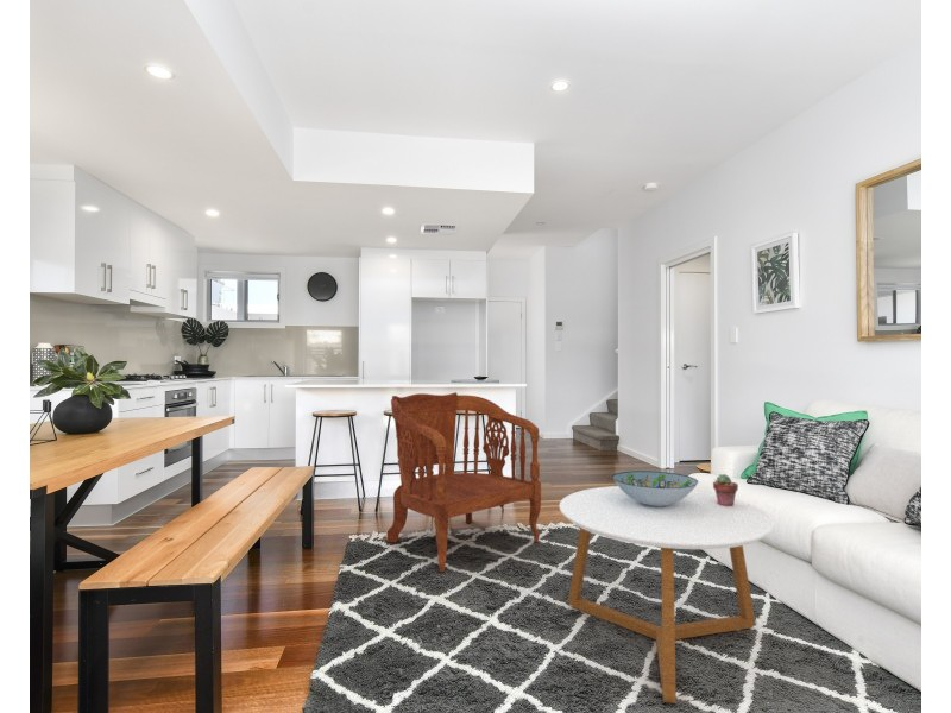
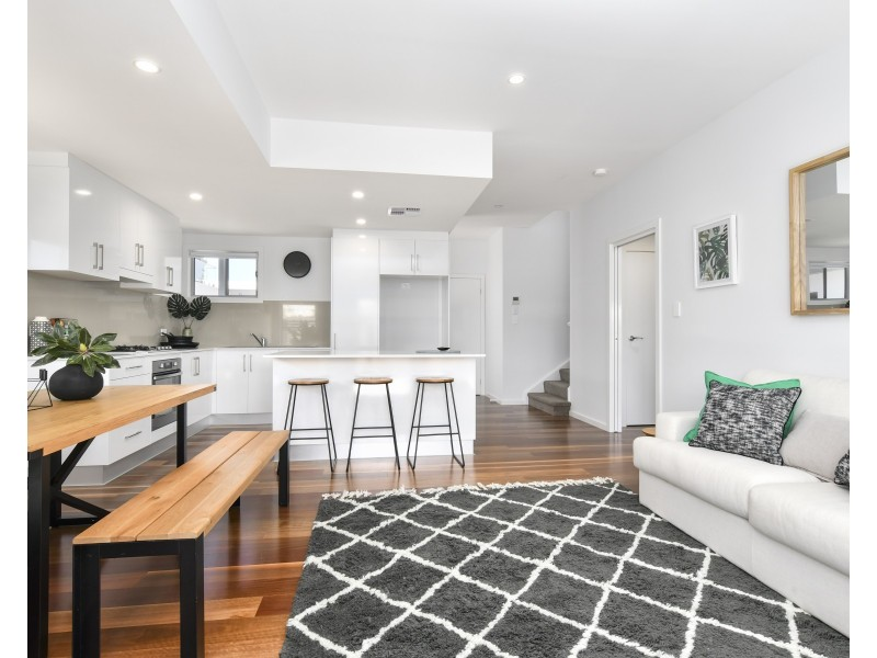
- armchair (452, 467)
- coffee table (661, 573)
- decorative bowl (654, 490)
- potted succulent (725, 488)
